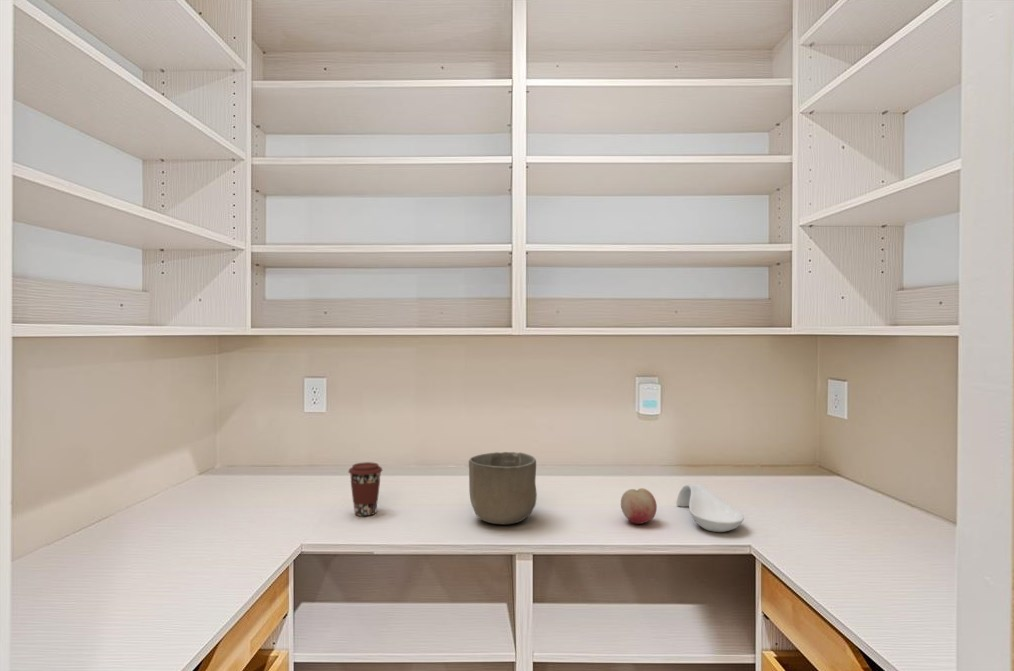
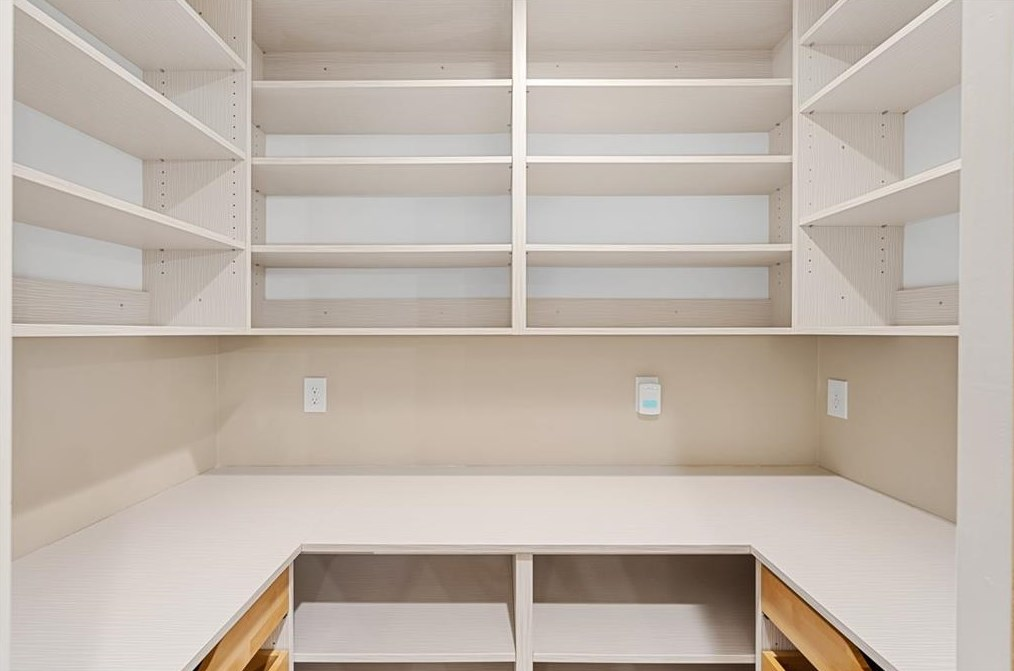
- spoon rest (704, 505)
- fruit (638, 506)
- coffee cup (365, 489)
- bowl (502, 488)
